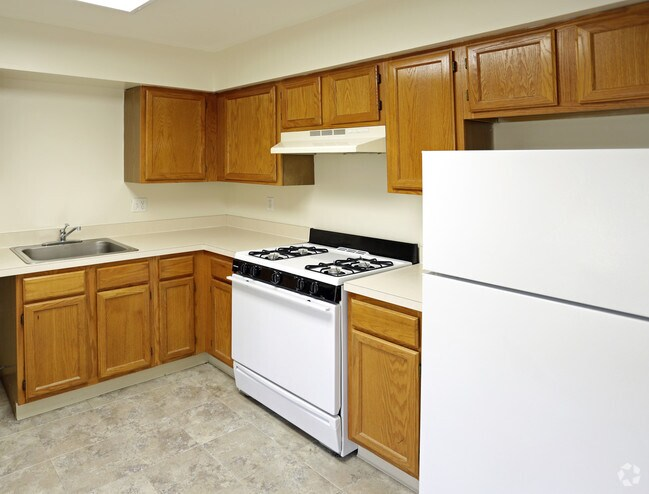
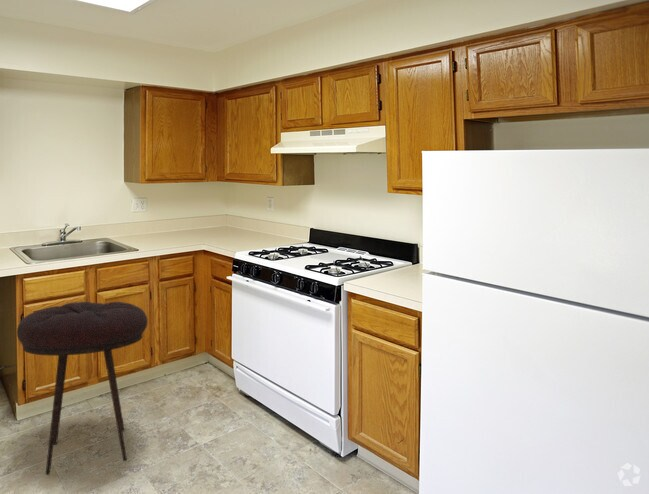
+ stool (65, 373)
